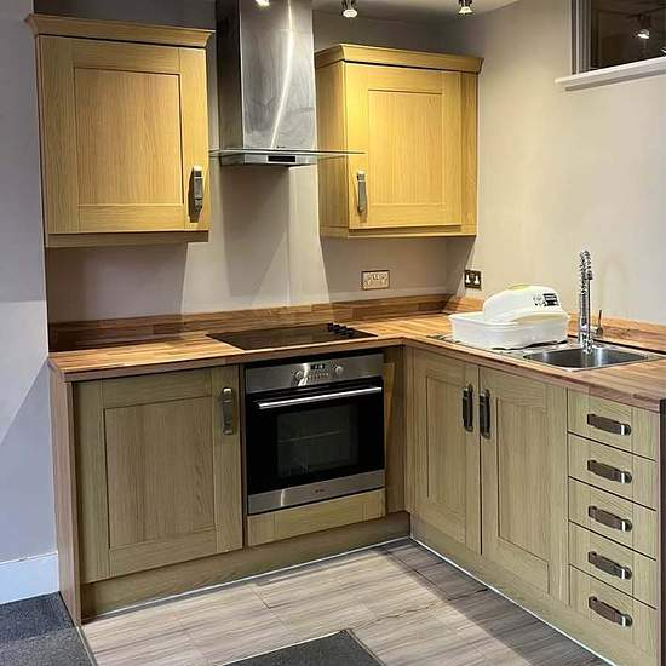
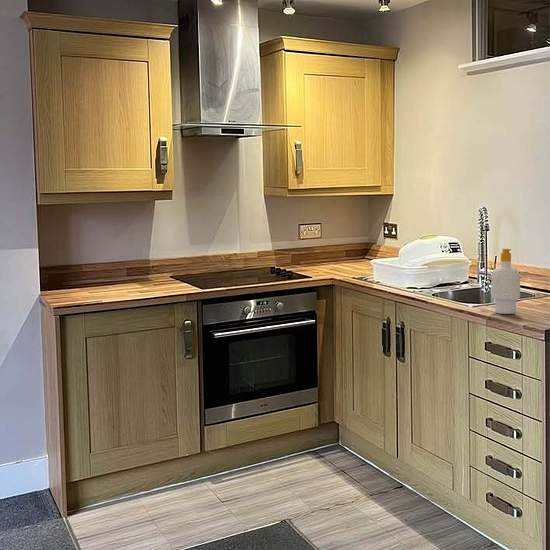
+ soap bottle (505, 281)
